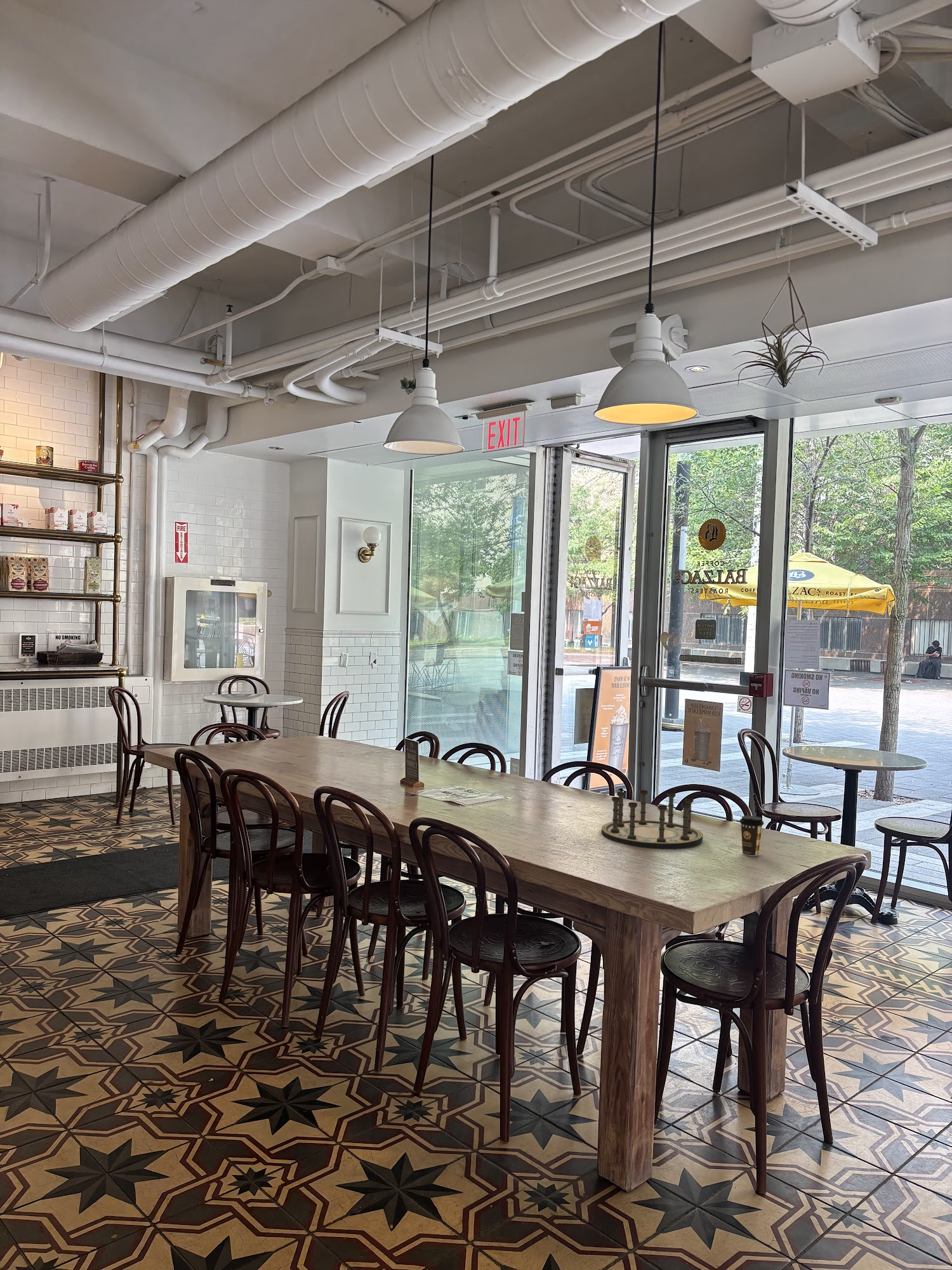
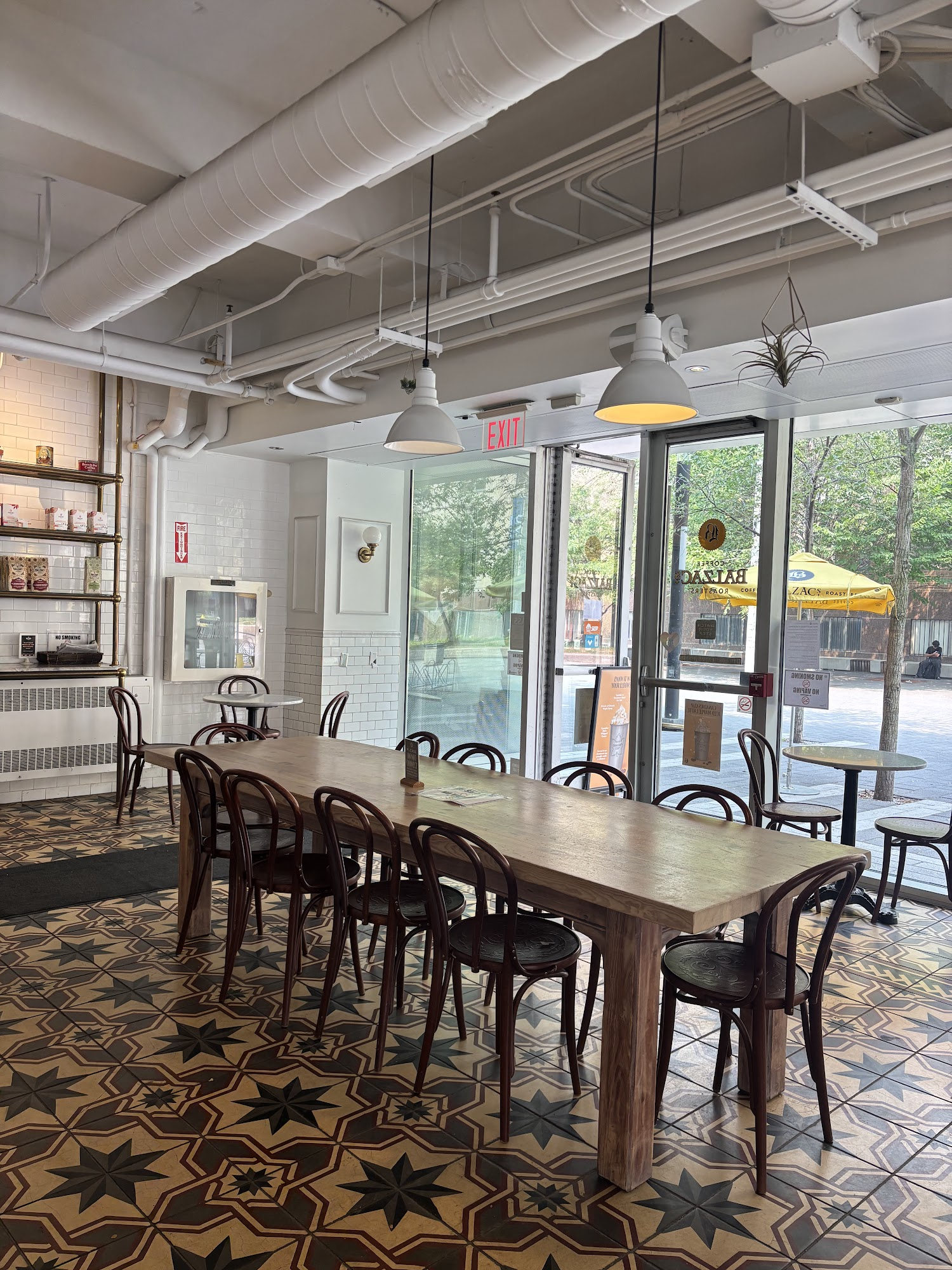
- coffee cup (751, 836)
- board game (652, 820)
